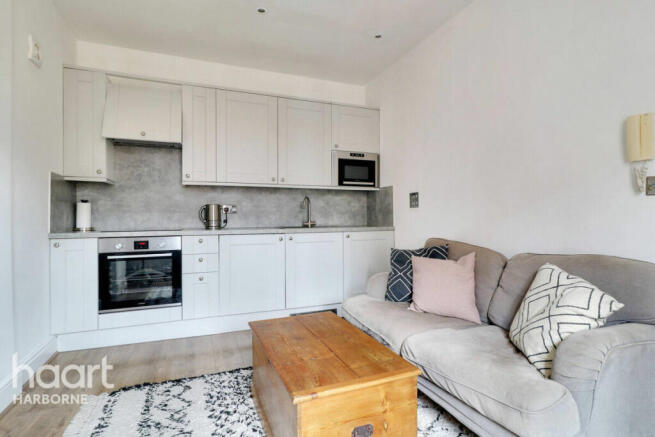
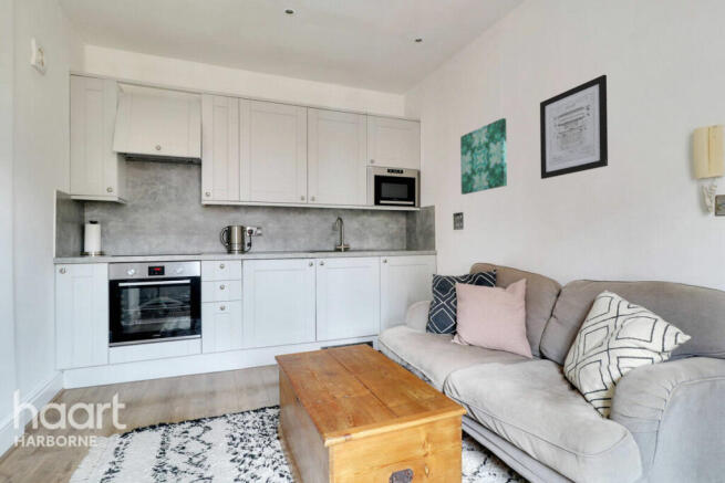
+ wall art (570, 130)
+ wall art (481, 159)
